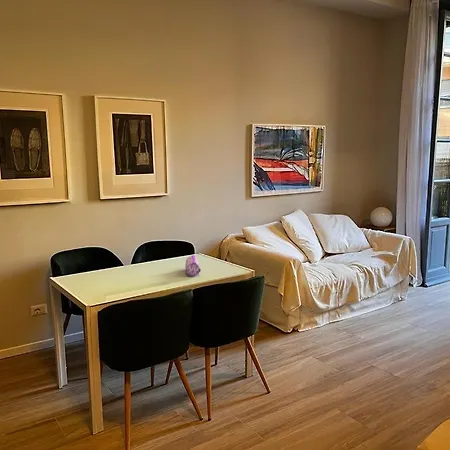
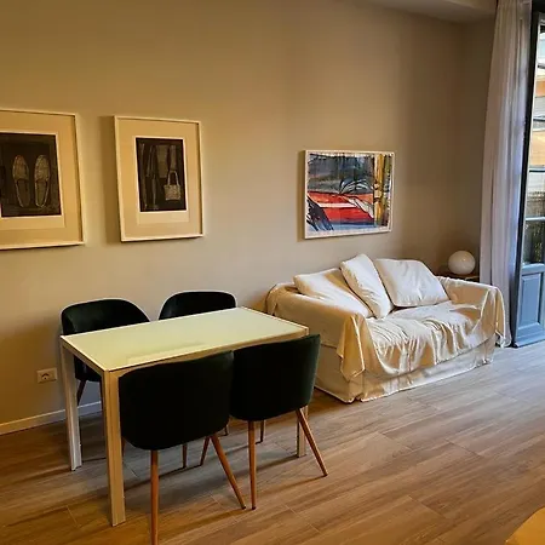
- pencil case (192, 265)
